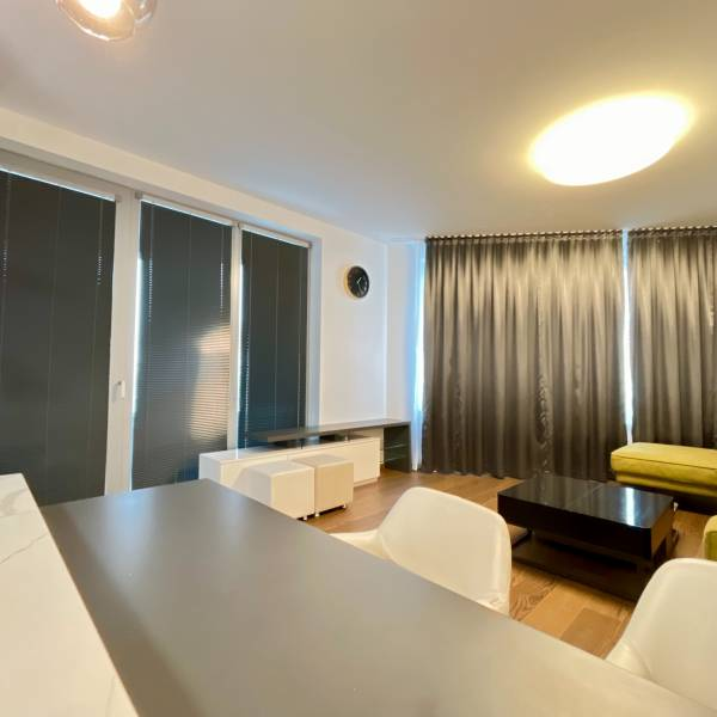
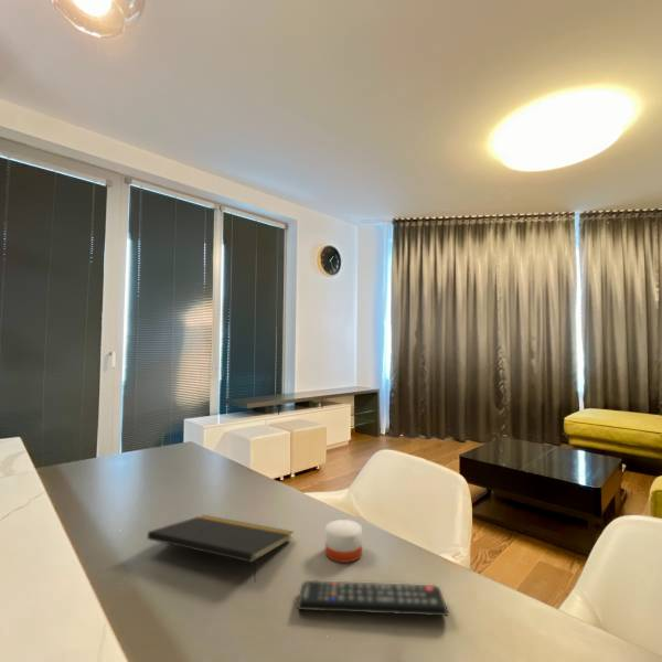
+ remote control (371, 599)
+ notepad (223, 535)
+ candle (343, 526)
